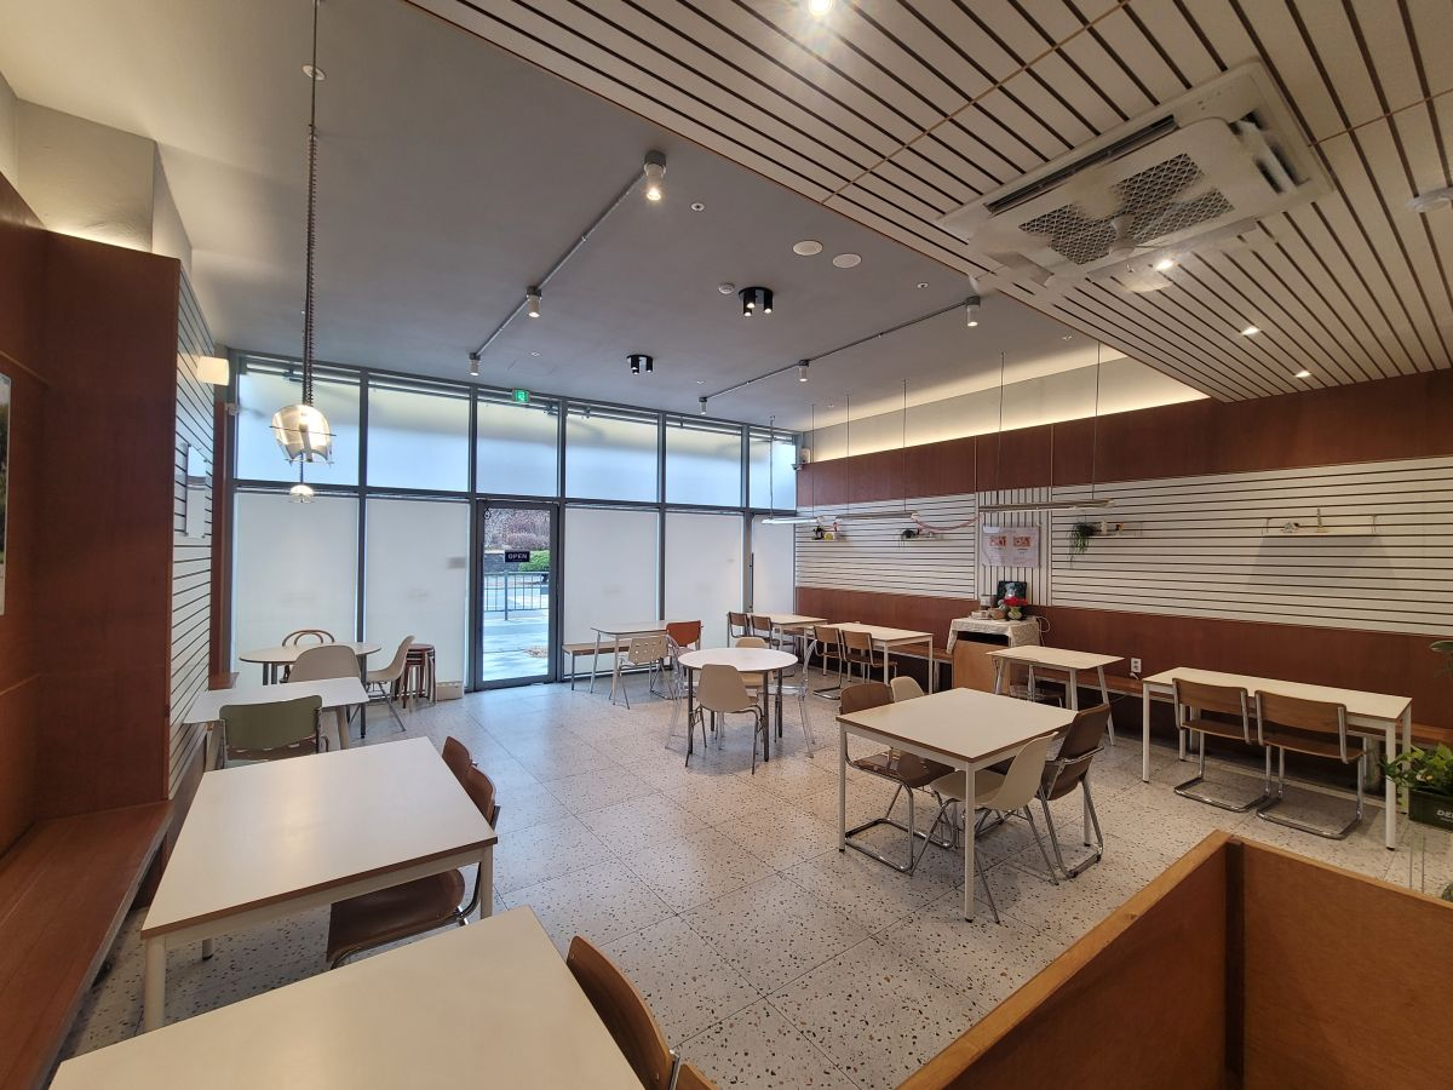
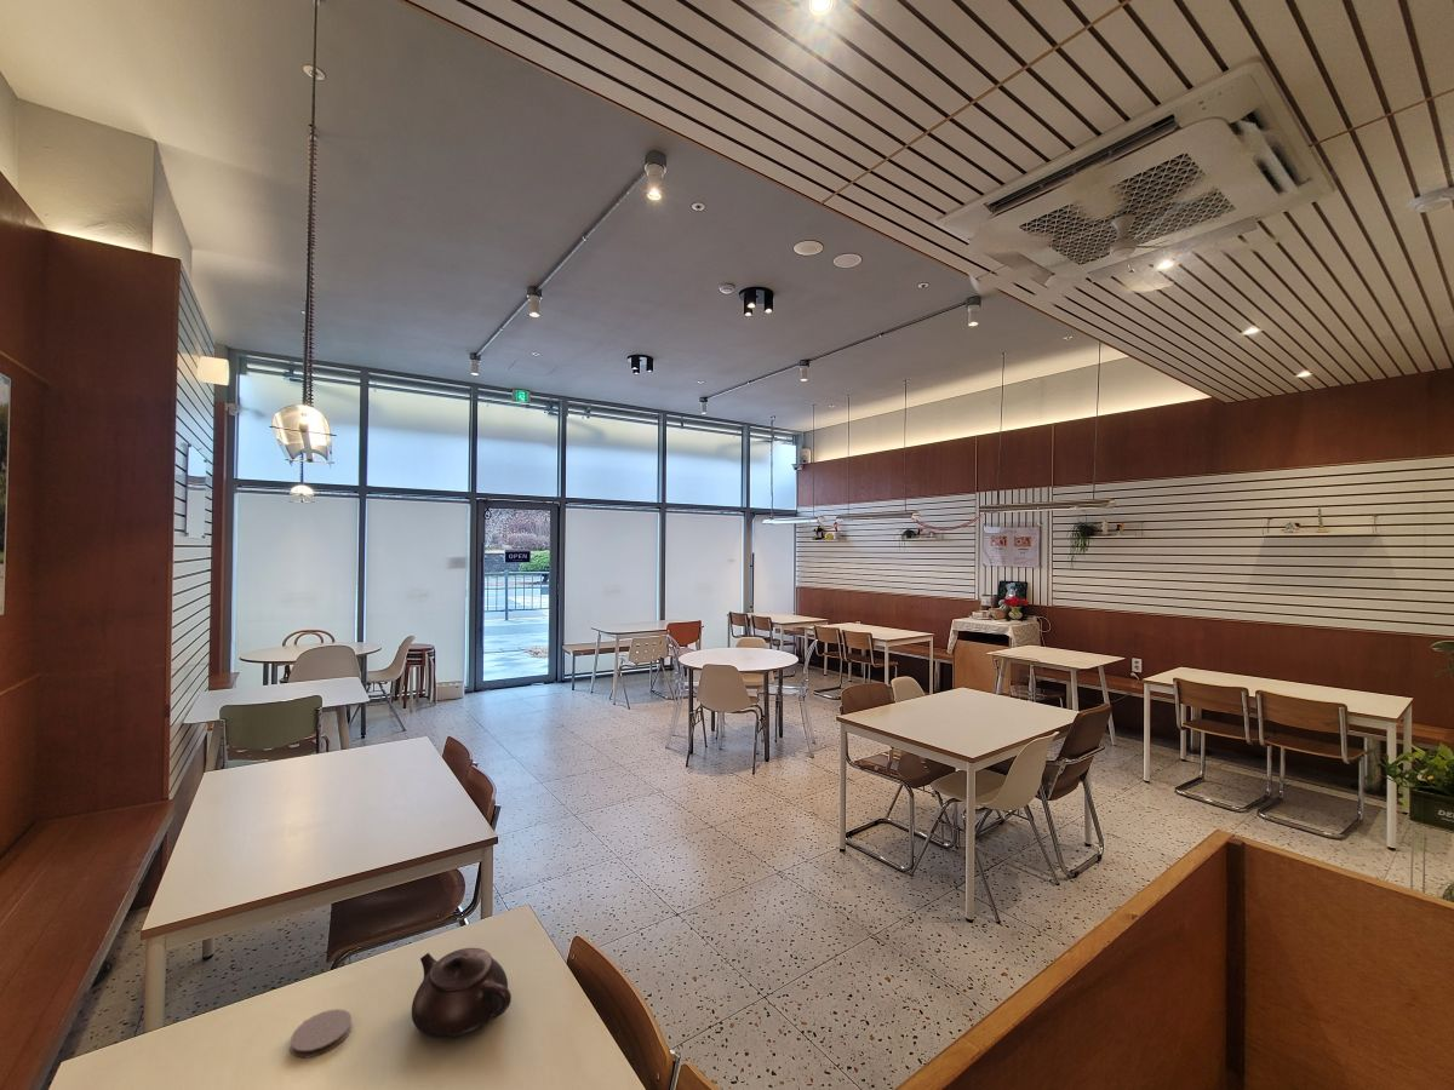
+ teapot (460, 985)
+ coaster (321, 1032)
